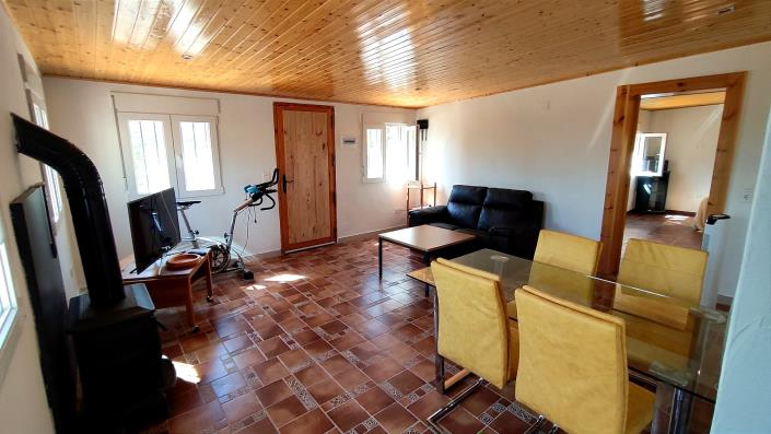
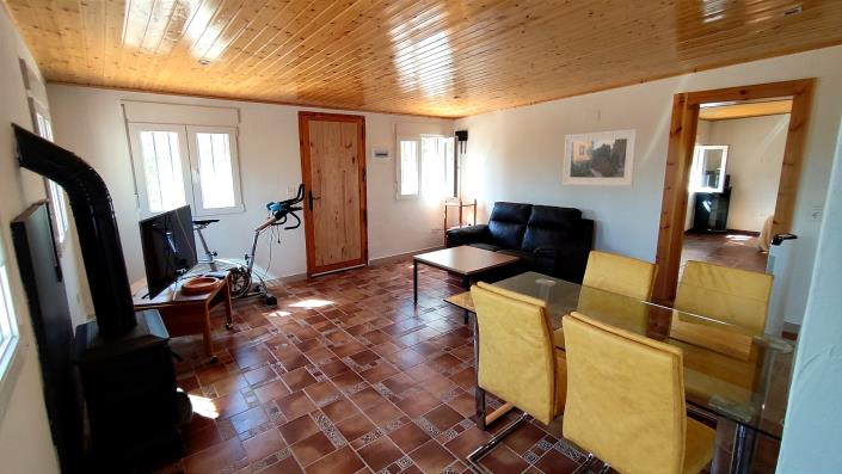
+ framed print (596, 159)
